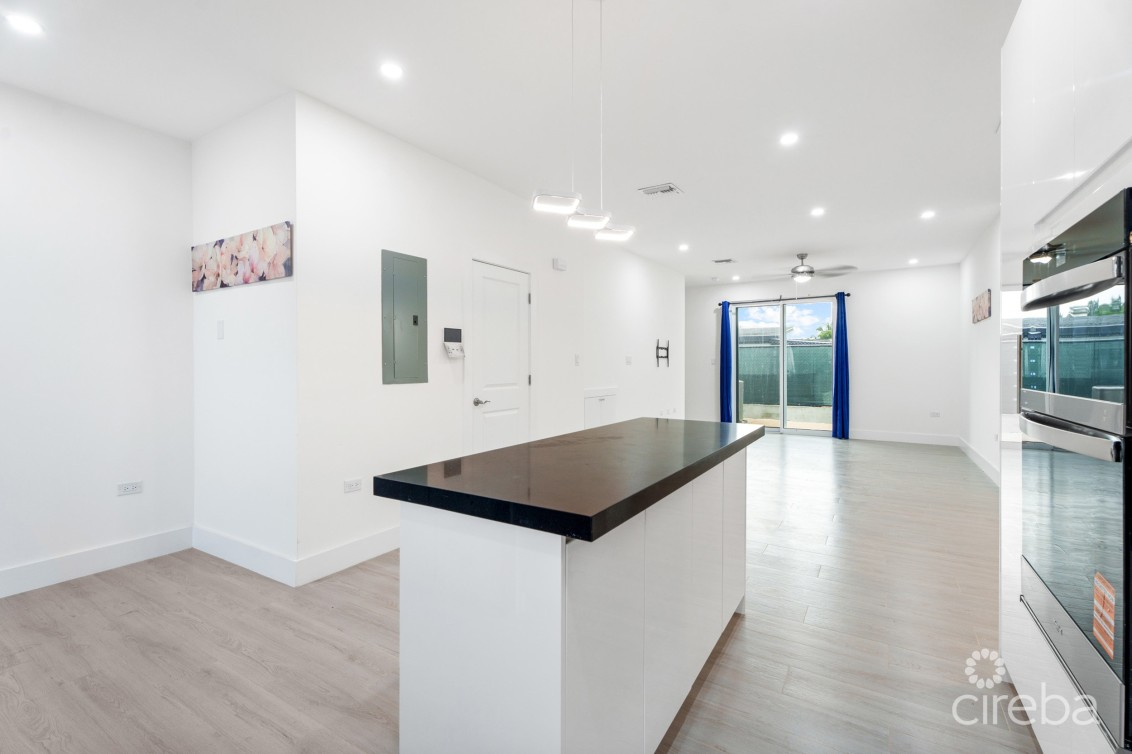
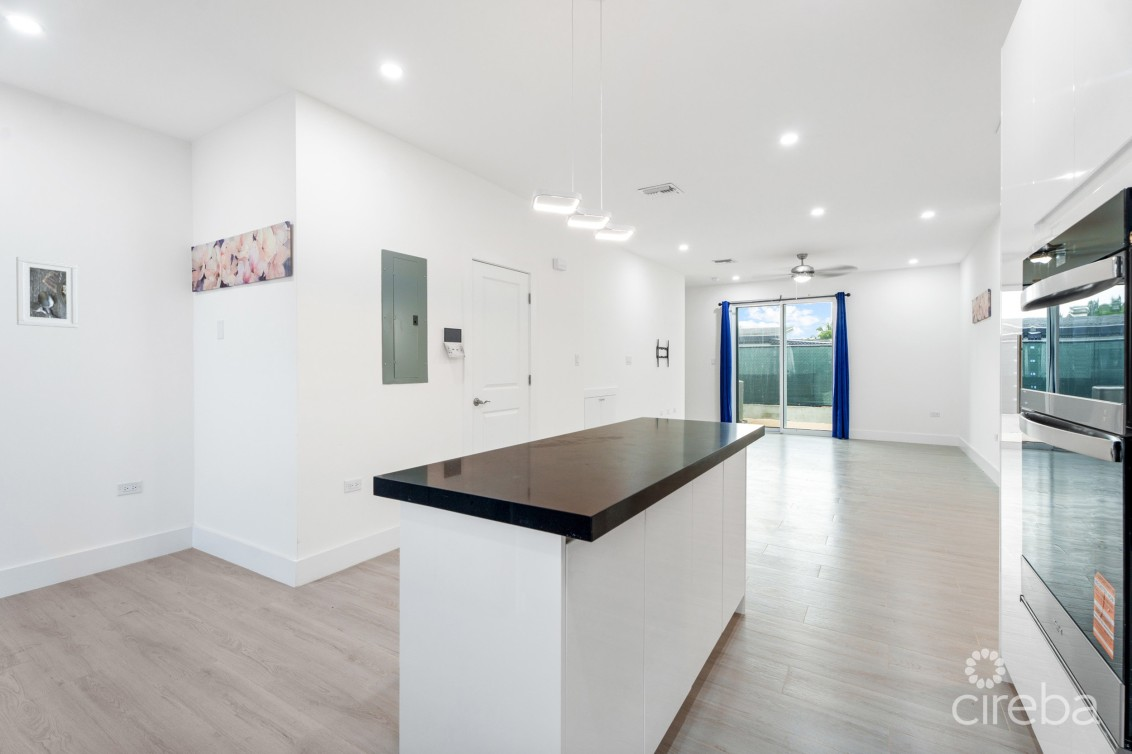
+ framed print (48, 293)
